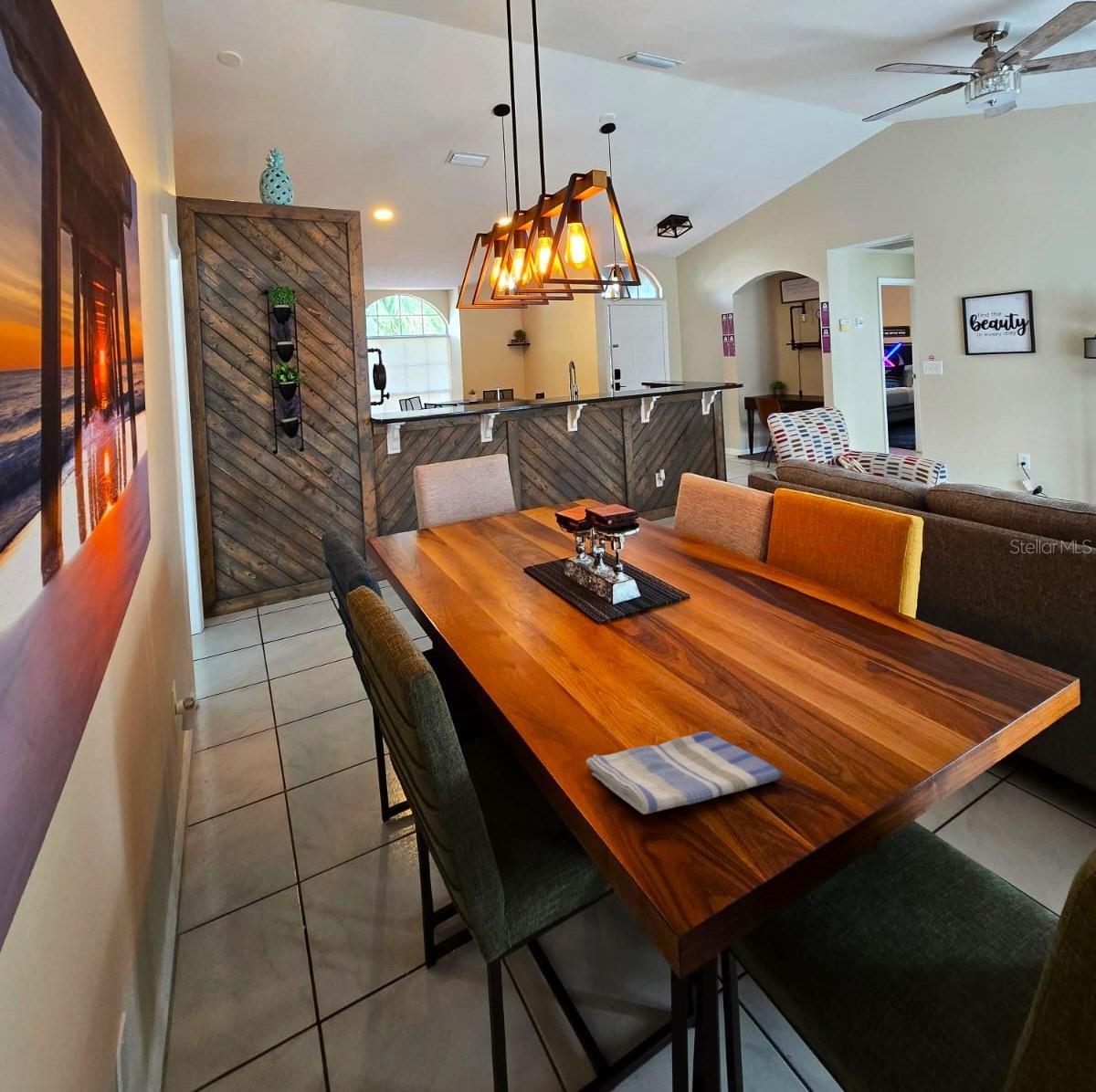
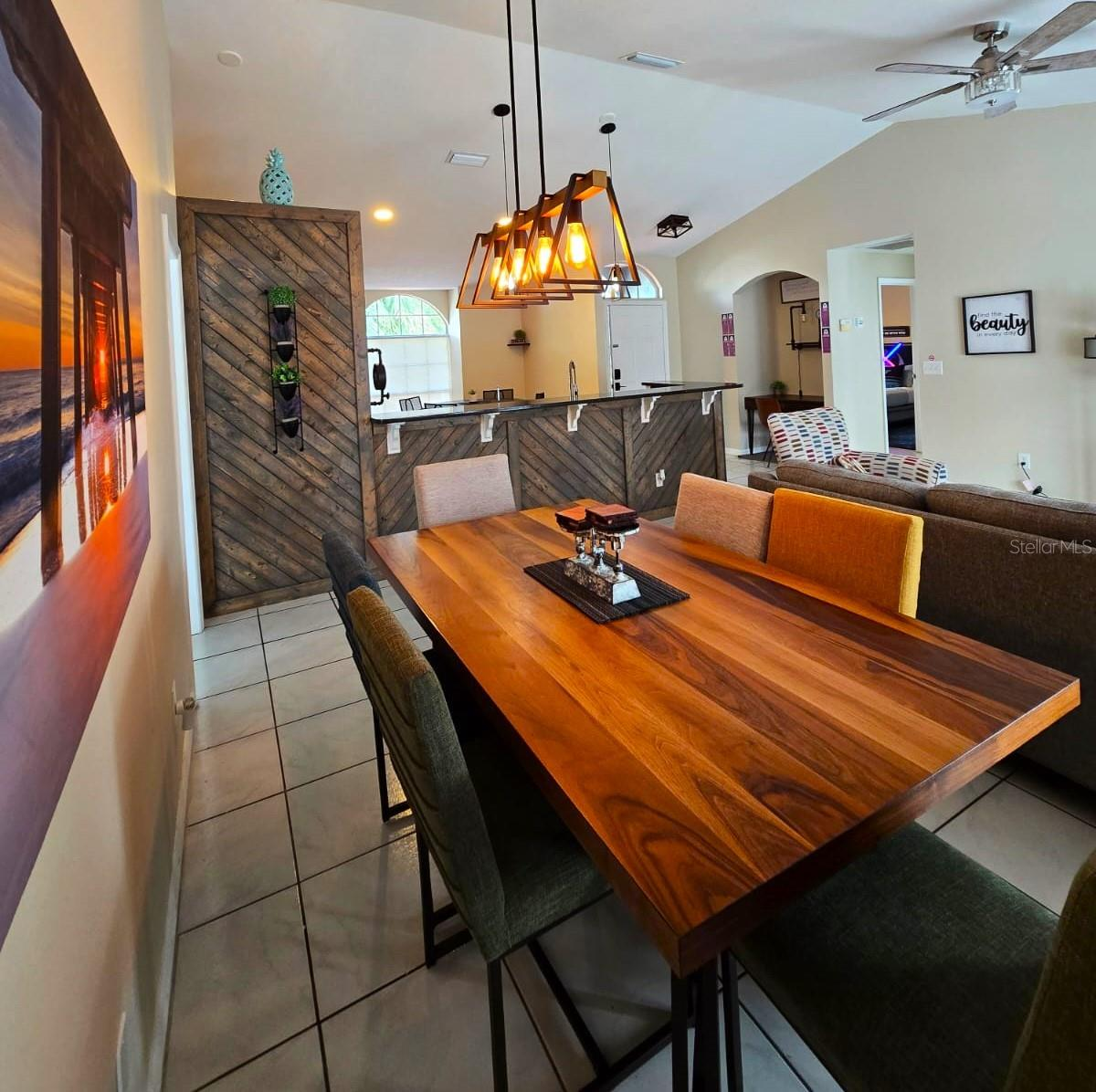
- dish towel (680, 768)
